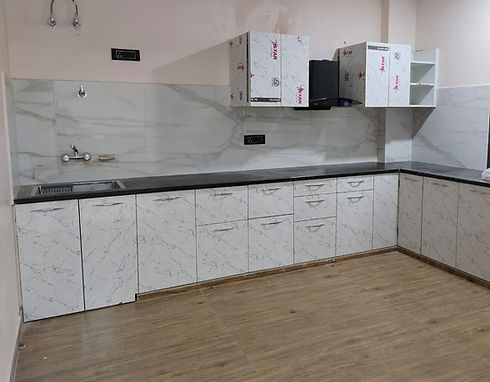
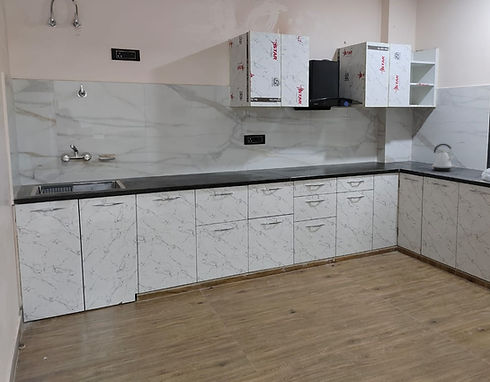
+ kettle (443, 157)
